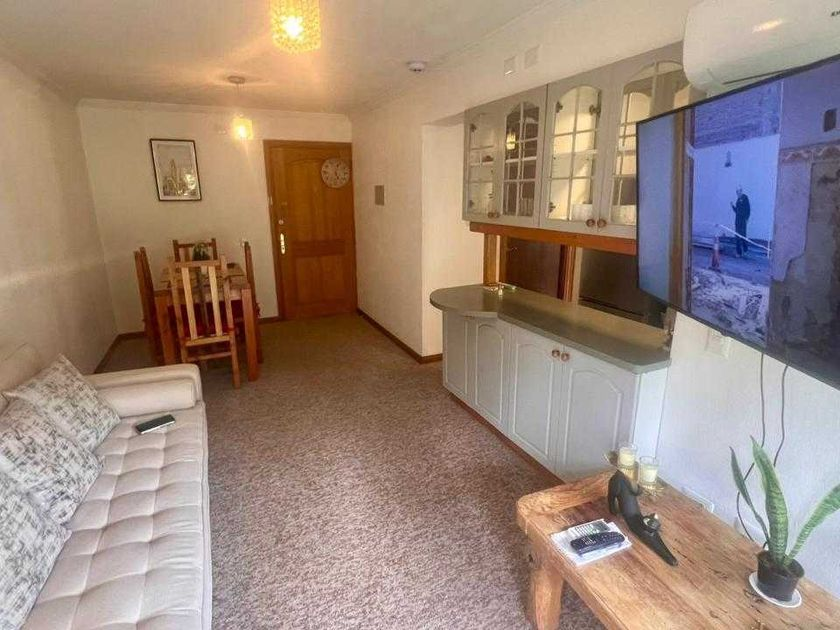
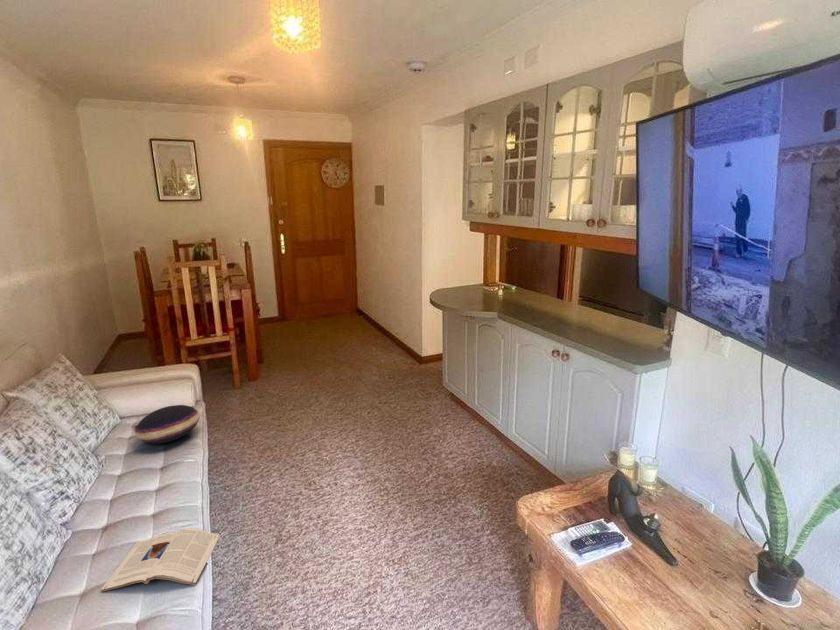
+ magazine (163, 556)
+ cushion (168, 423)
